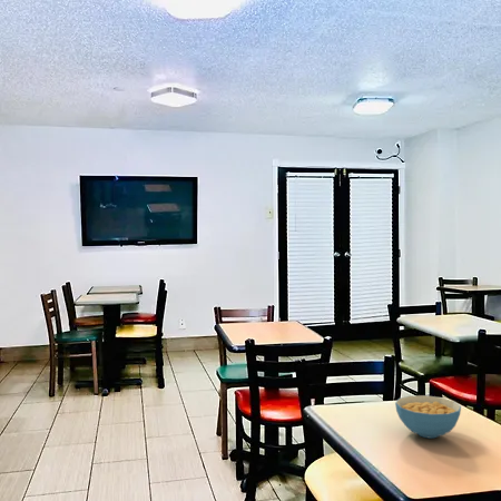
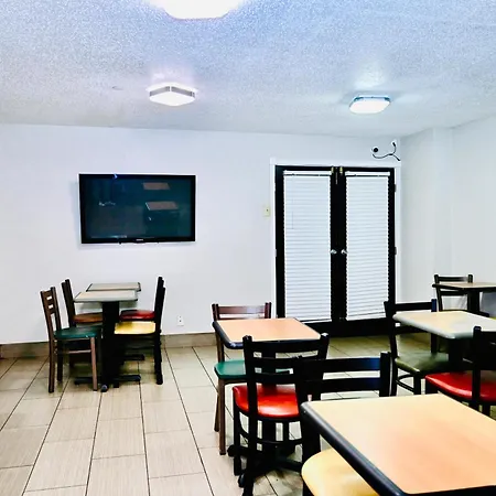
- cereal bowl (428, 419)
